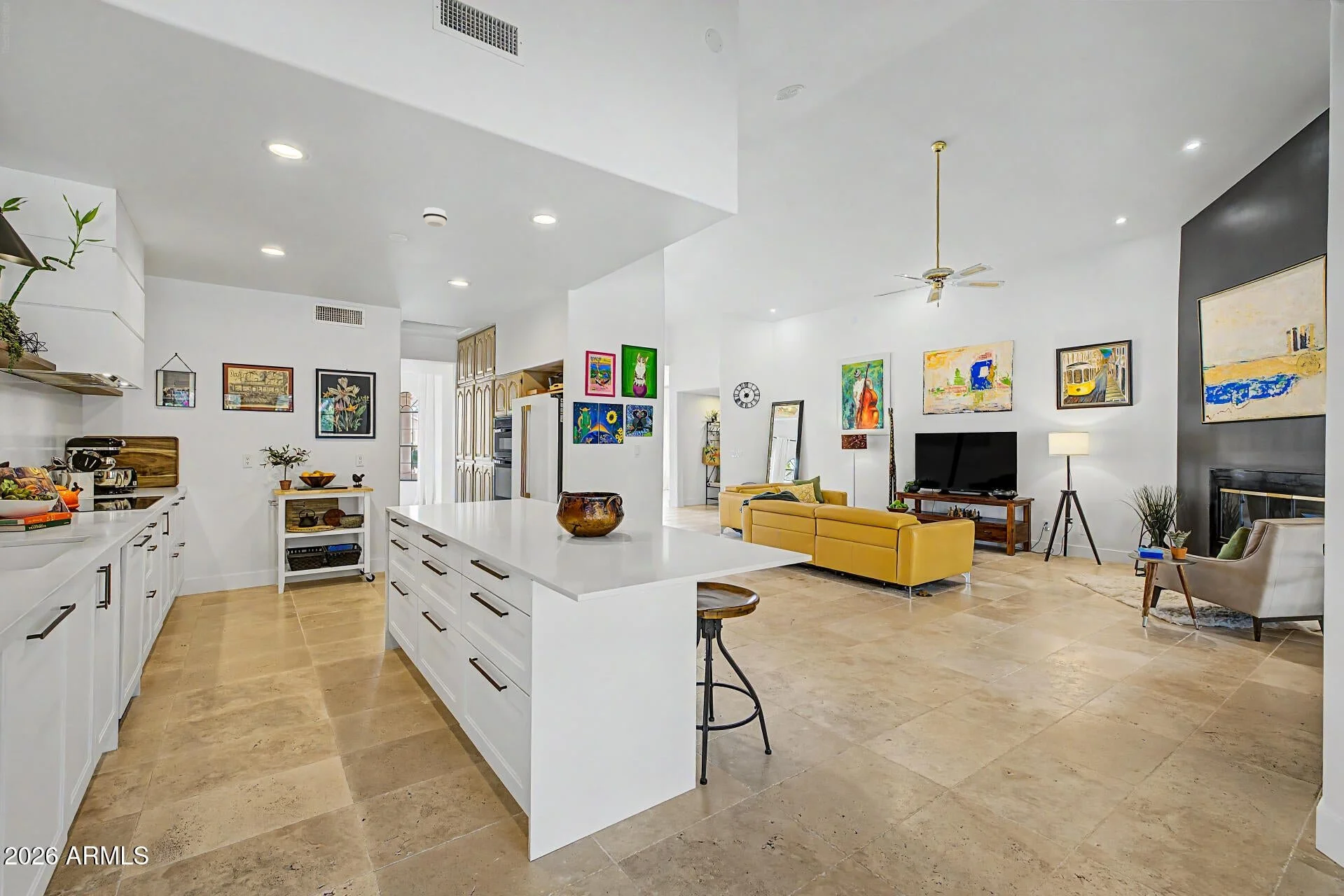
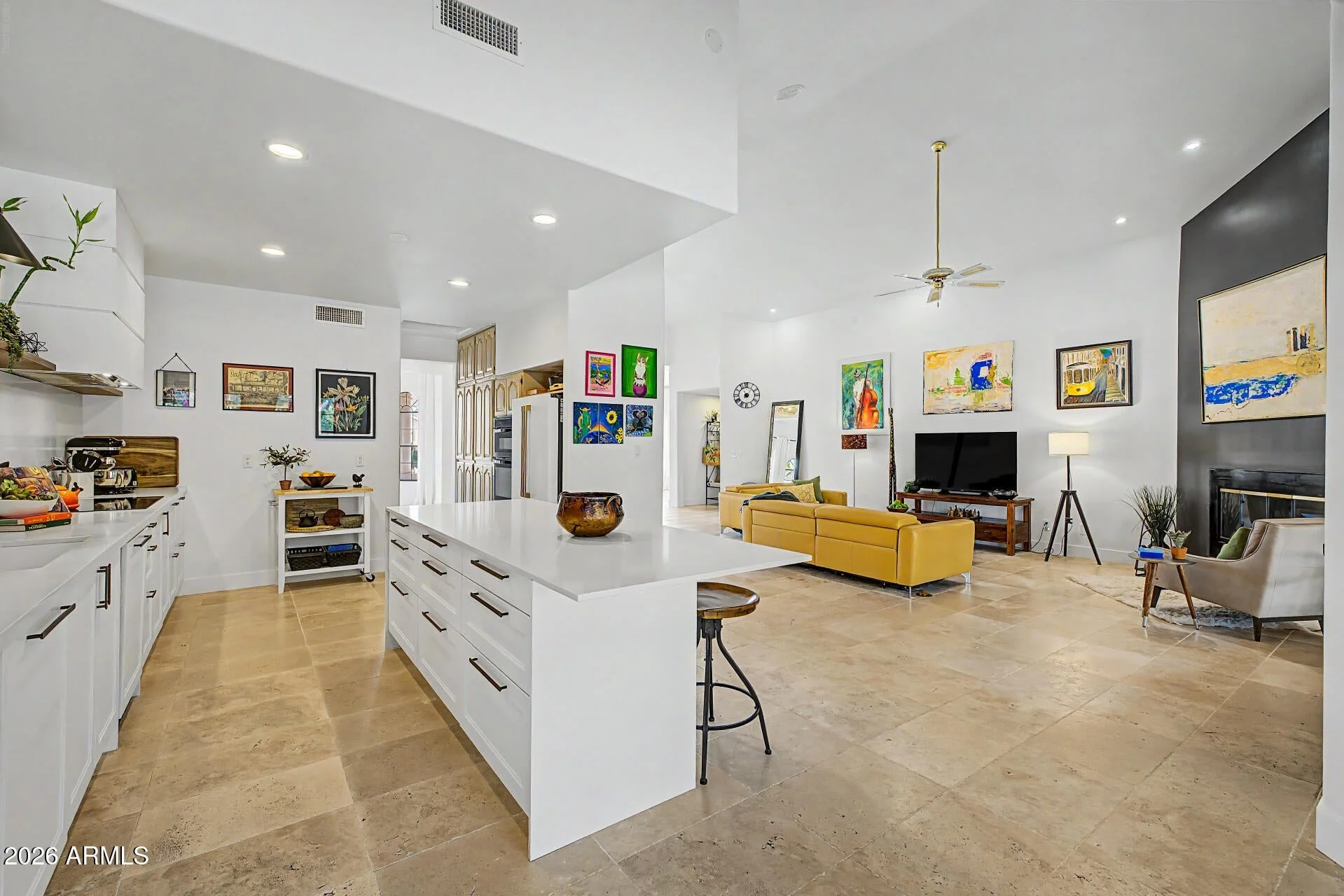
- smoke detector (435, 218)
